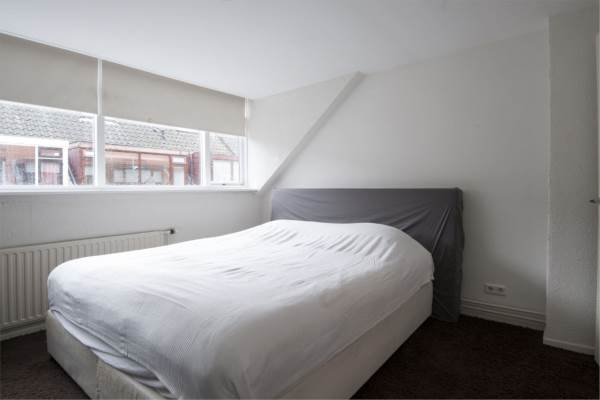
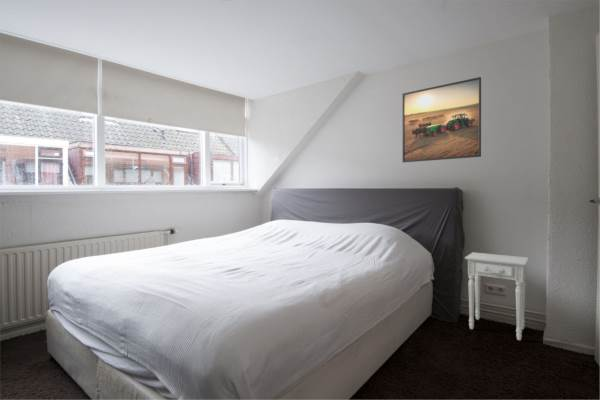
+ nightstand (496, 277)
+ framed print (438, 122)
